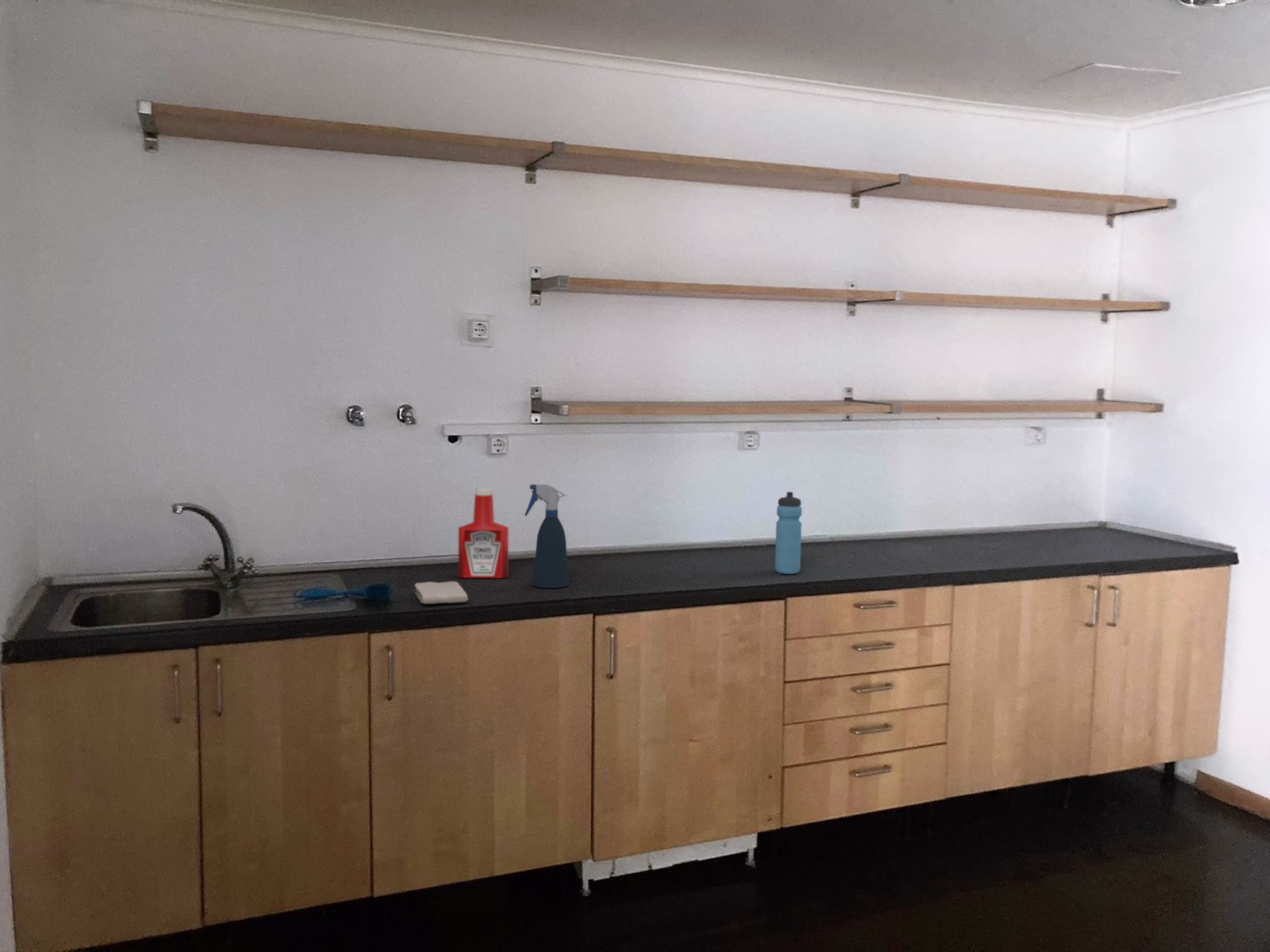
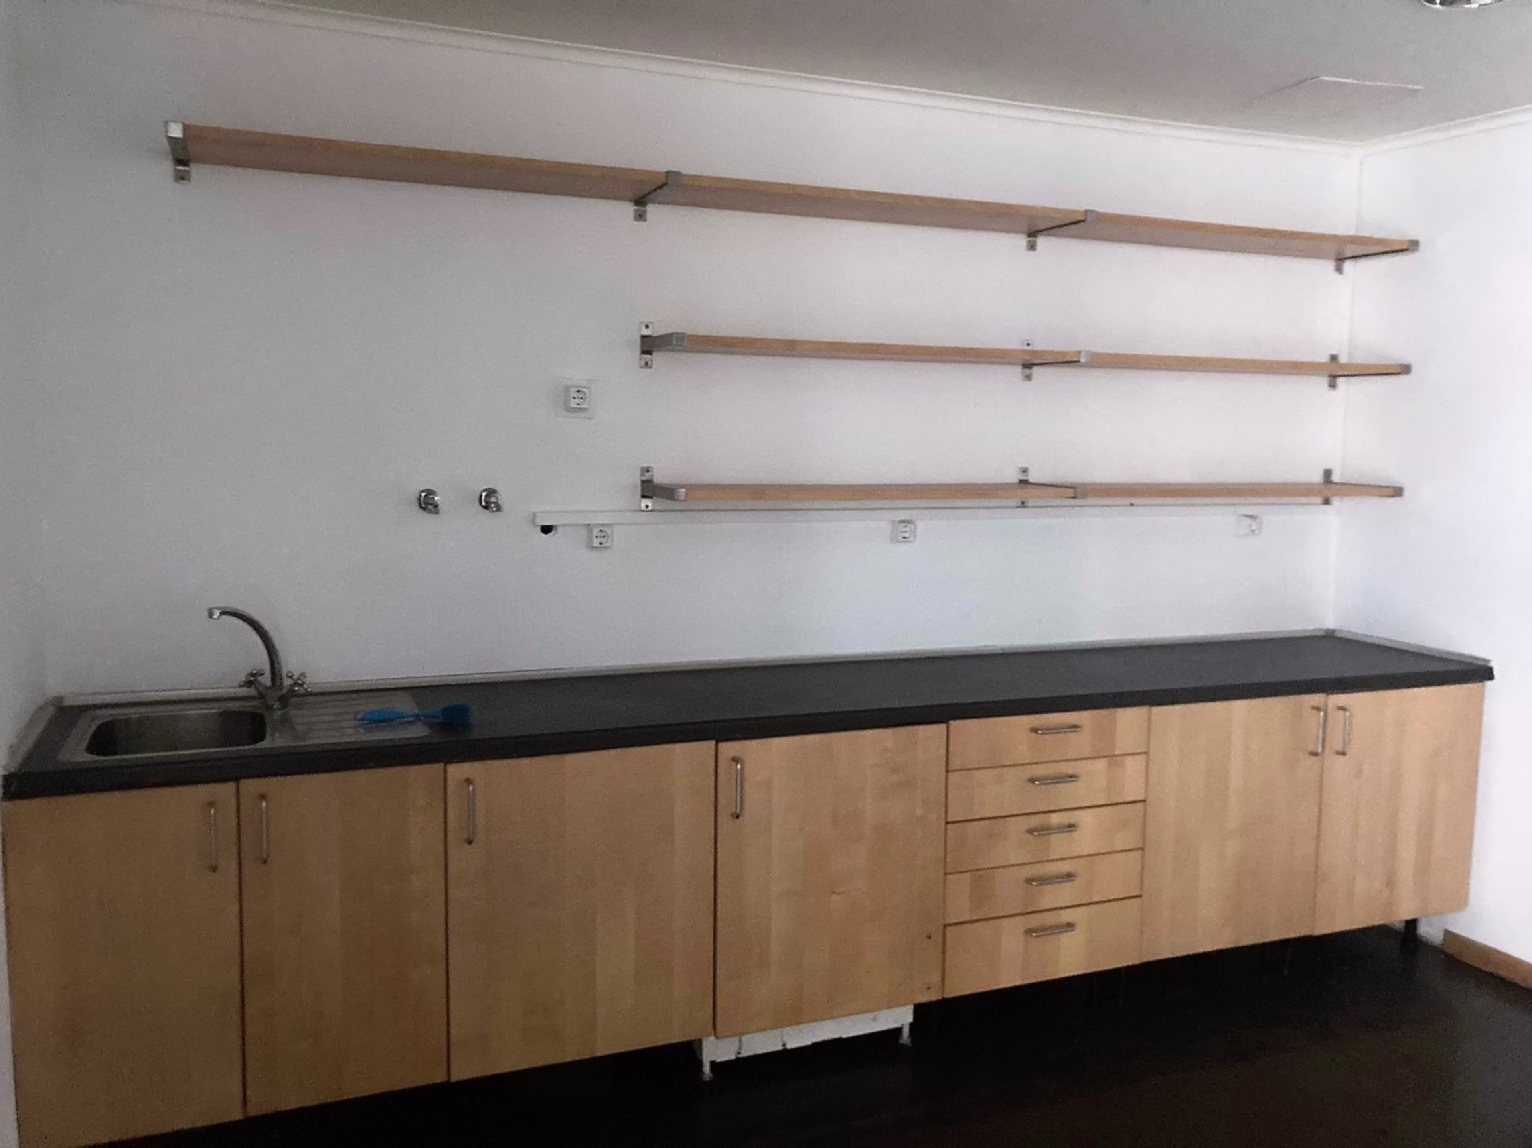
- spray bottle (550, 534)
- washcloth (440, 592)
- soap bottle (484, 532)
- water bottle (788, 532)
